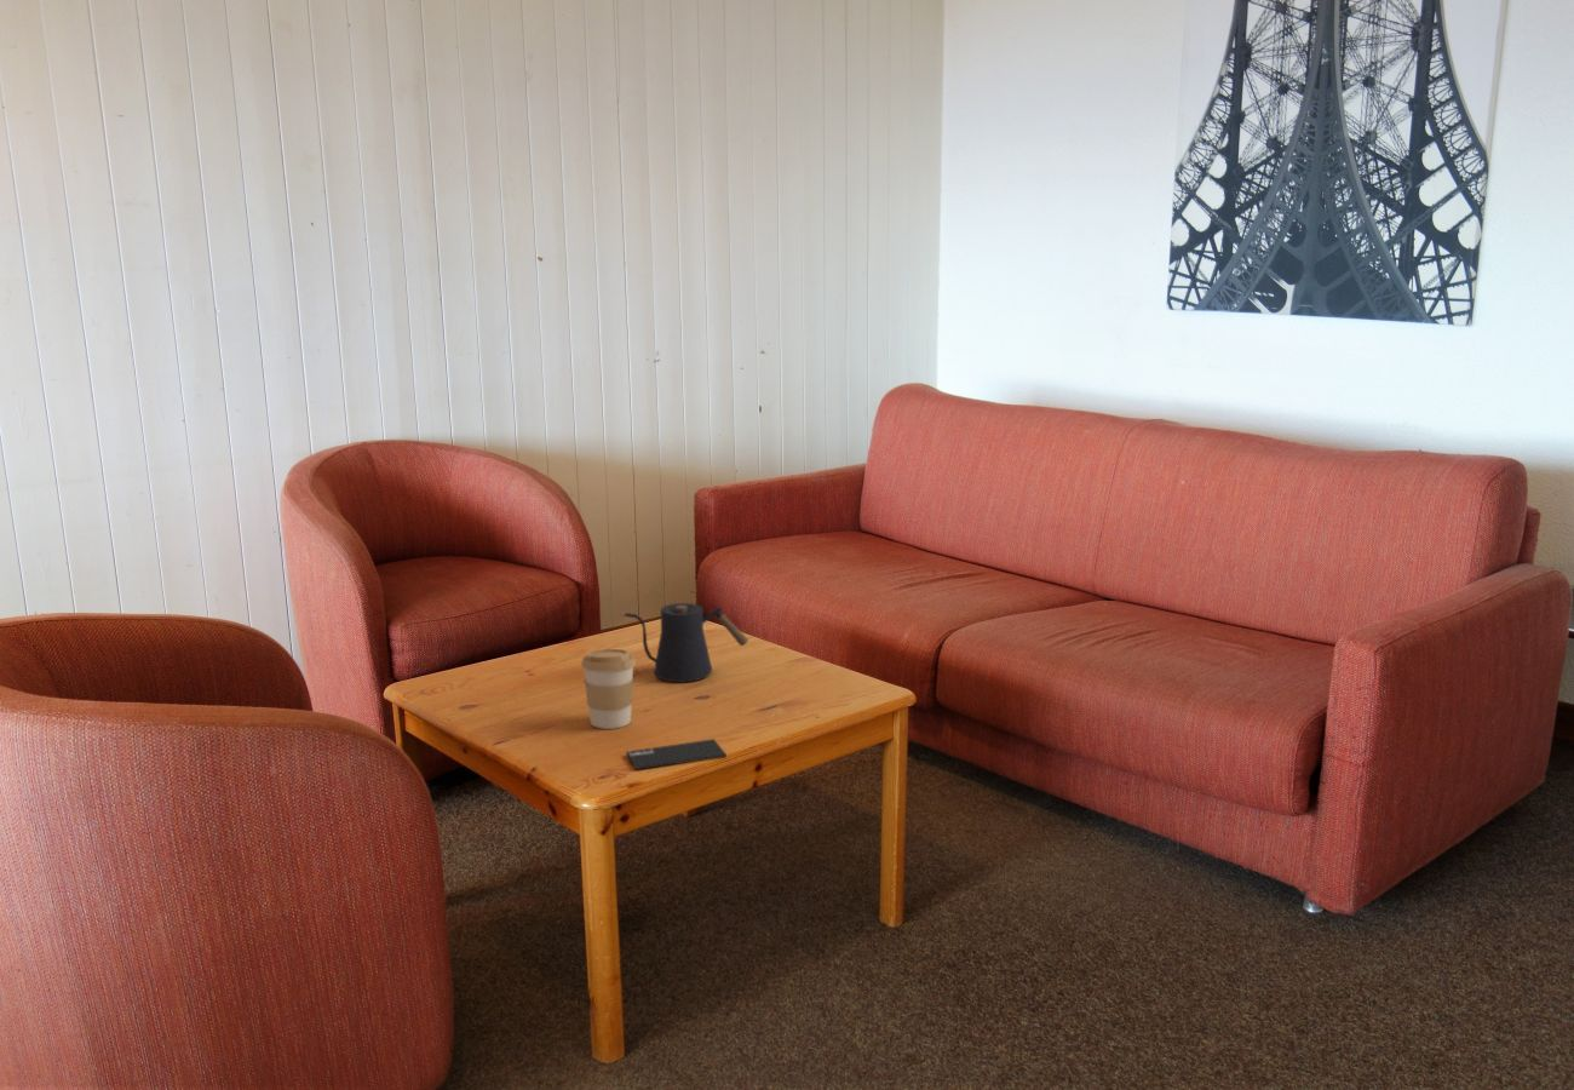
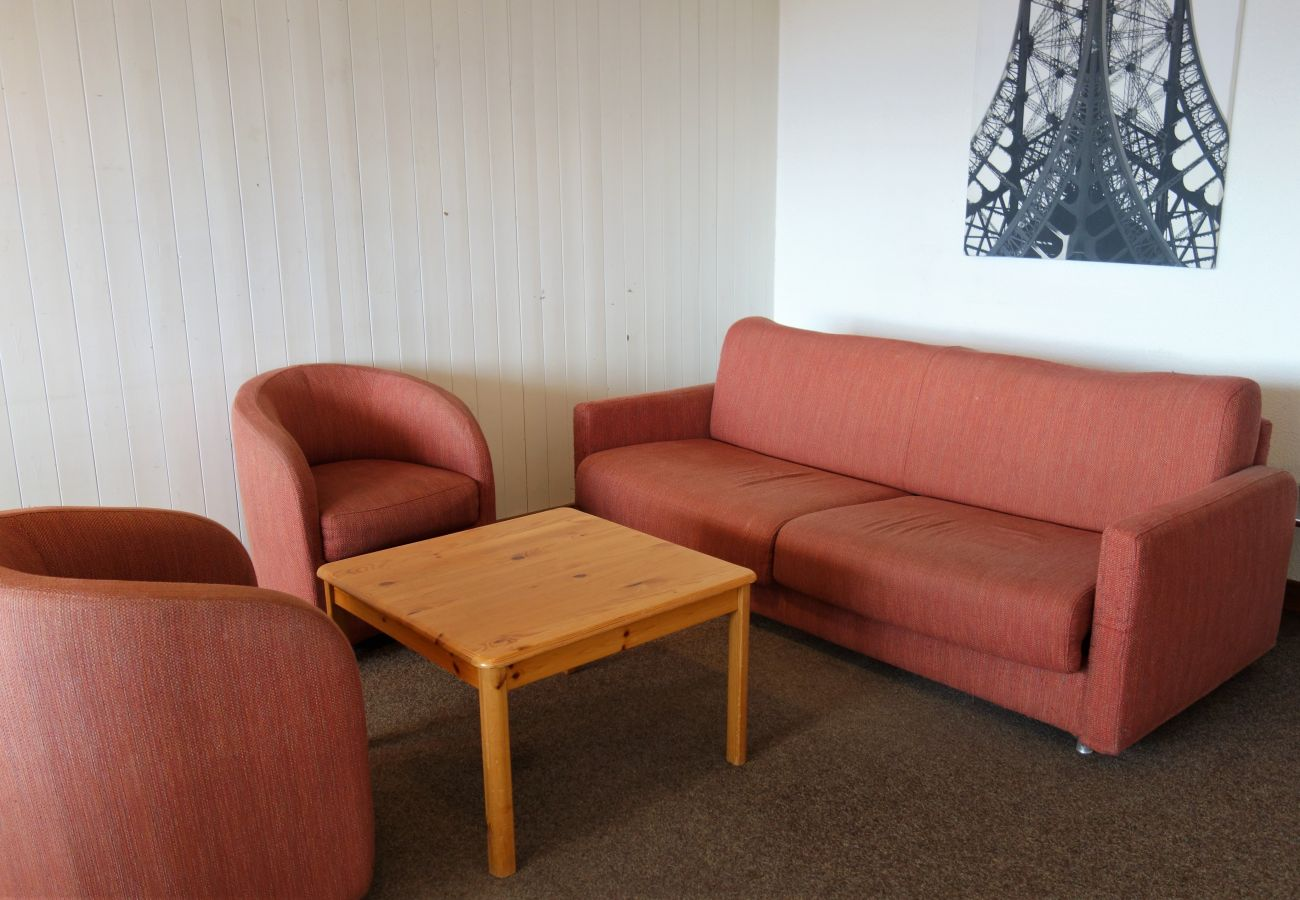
- coffee cup (609, 685)
- kettle (685, 639)
- smartphone (676, 753)
